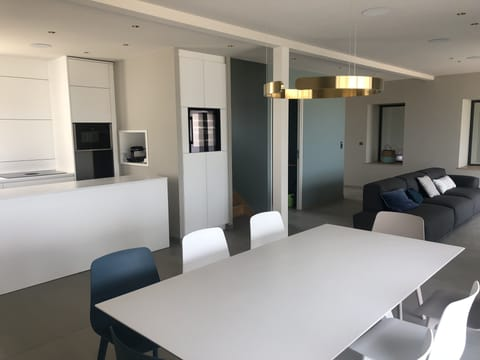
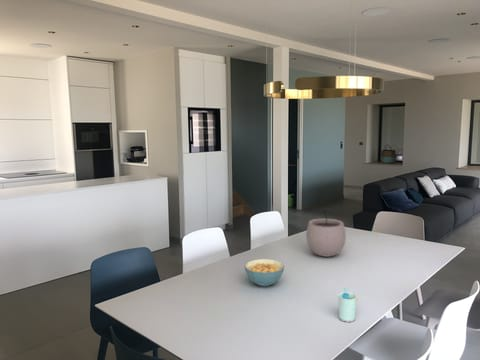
+ plant pot (325, 231)
+ cereal bowl (264, 274)
+ cup (347, 304)
